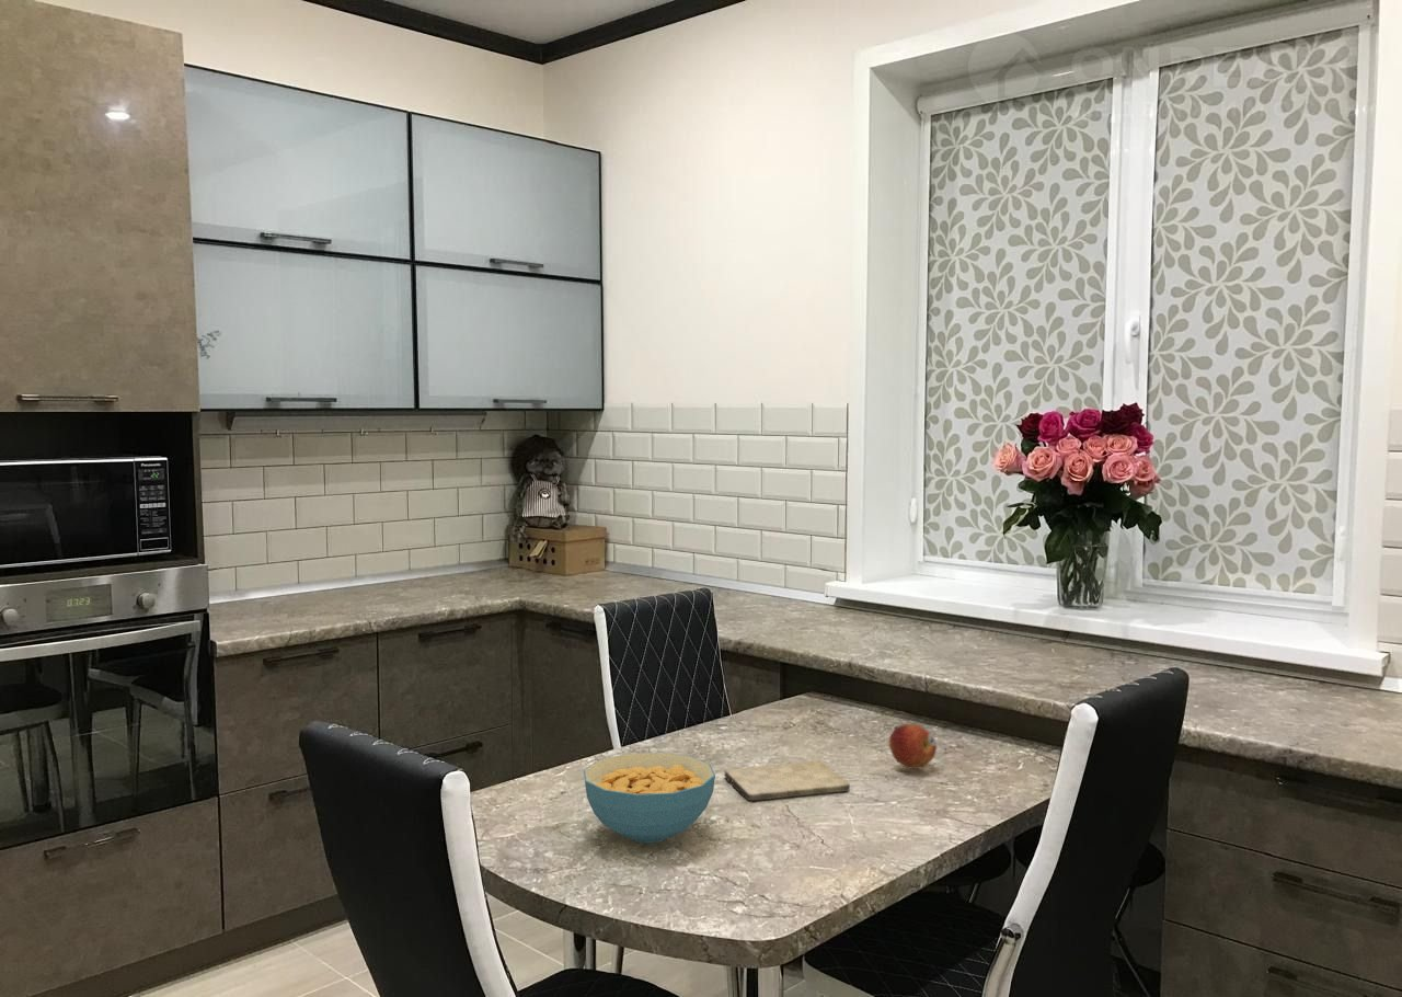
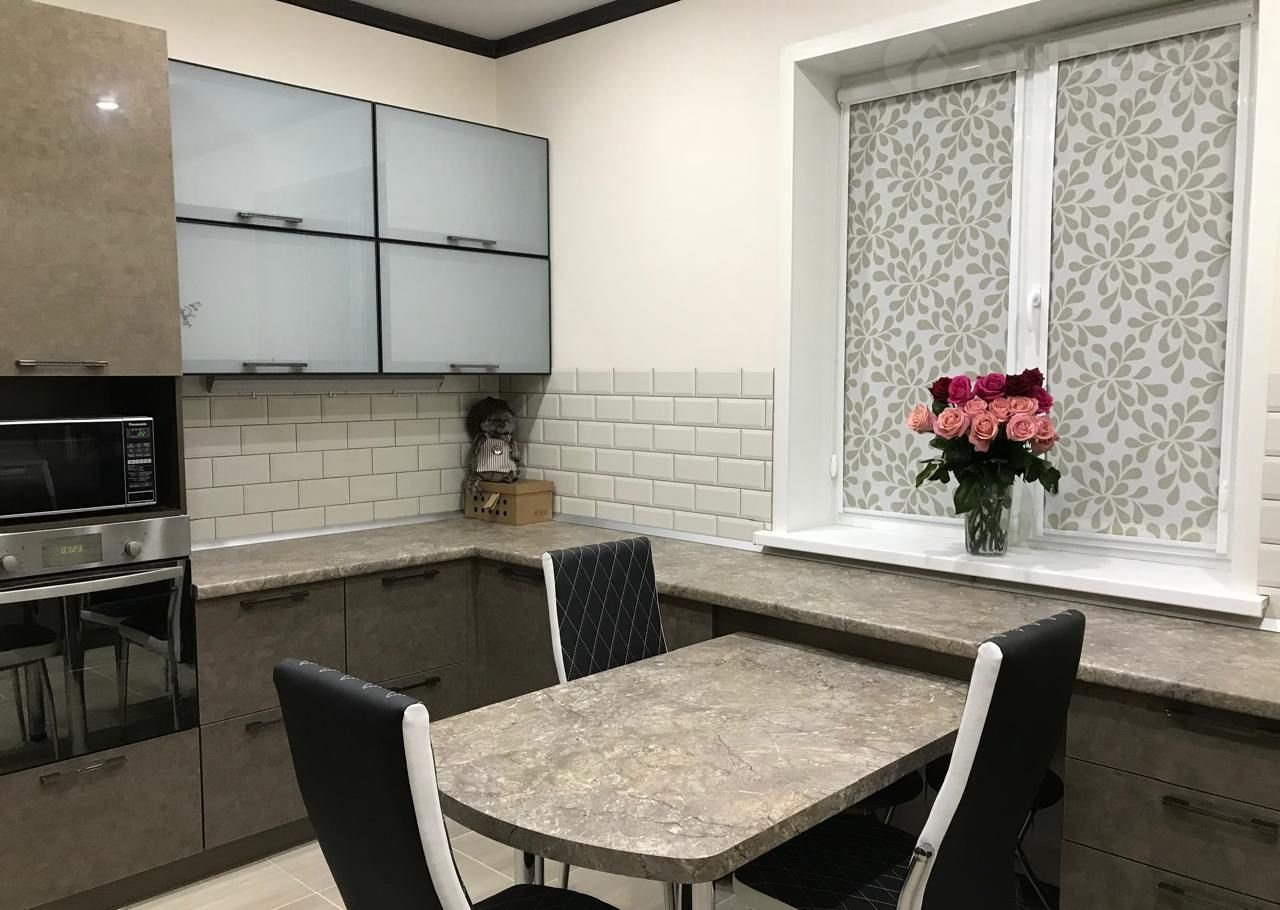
- cereal bowl (648, 803)
- fruit (912, 746)
- cutting board (785, 779)
